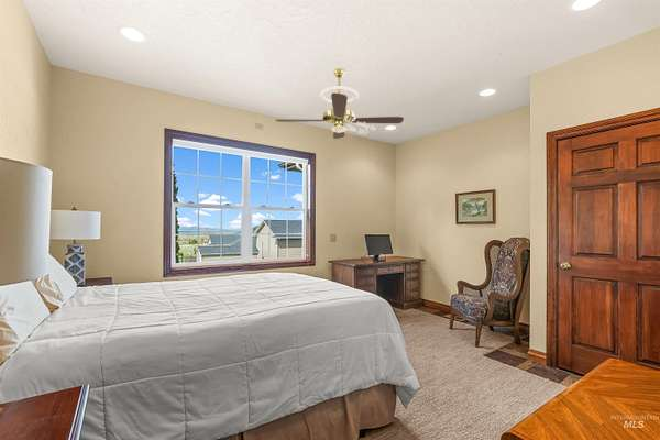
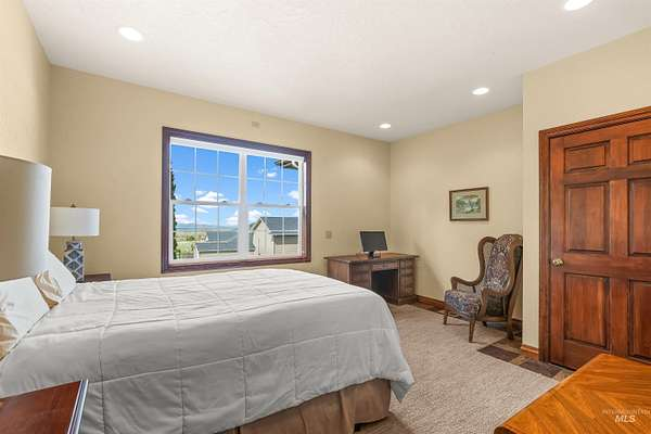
- ceiling fan (339, 103)
